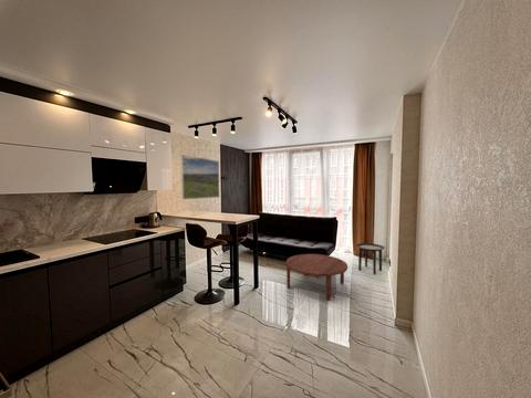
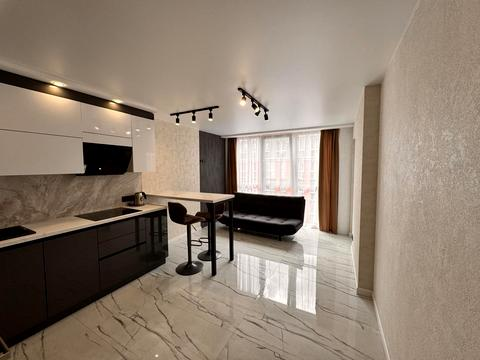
- side table (373, 258)
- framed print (201, 178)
- coffee table (315, 274)
